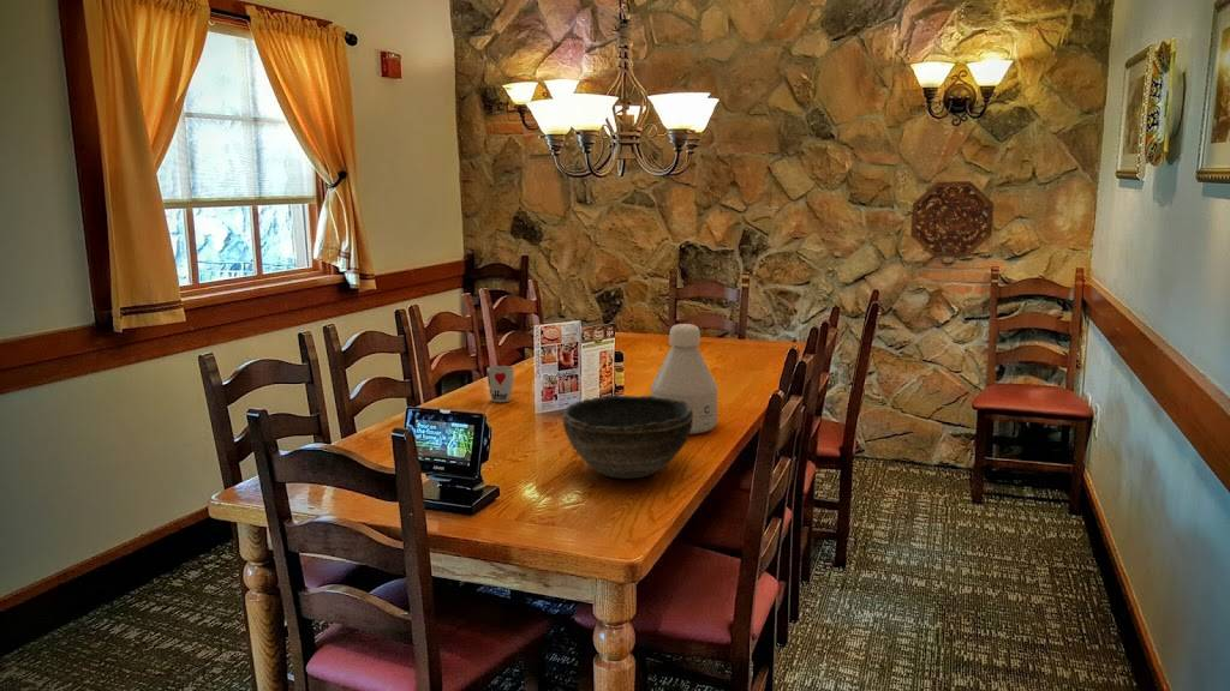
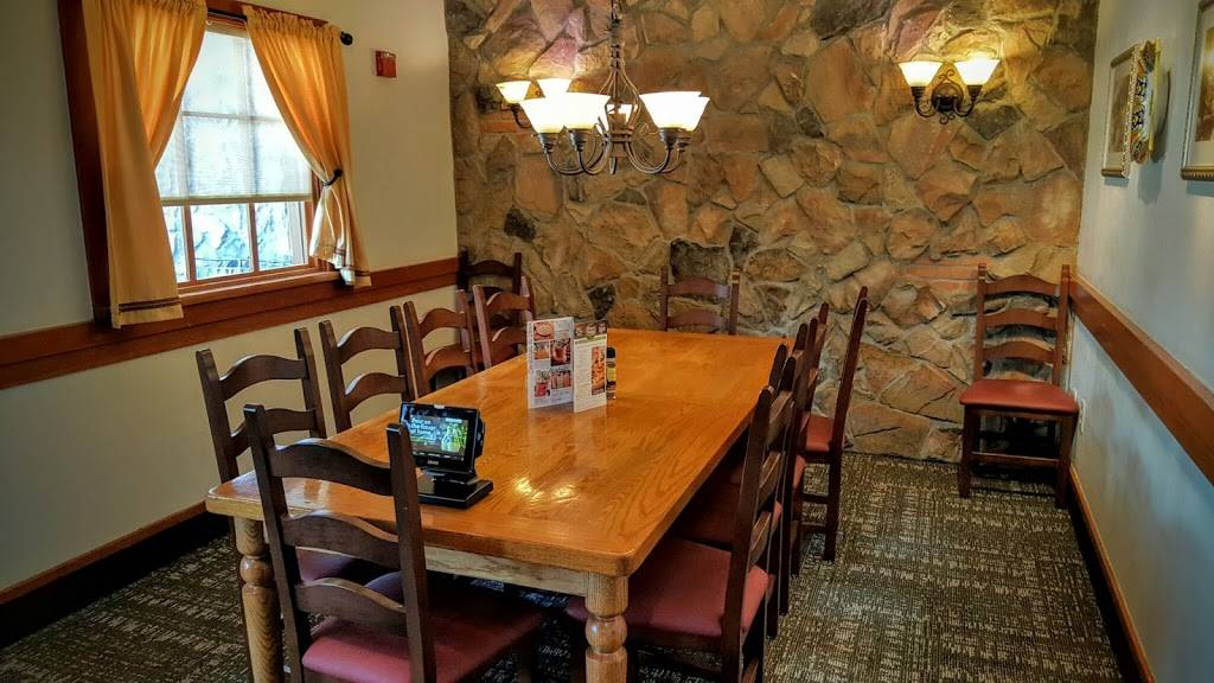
- bowl (628, 439)
- cup (501, 384)
- bottle (683, 375)
- decorative platter (951, 220)
